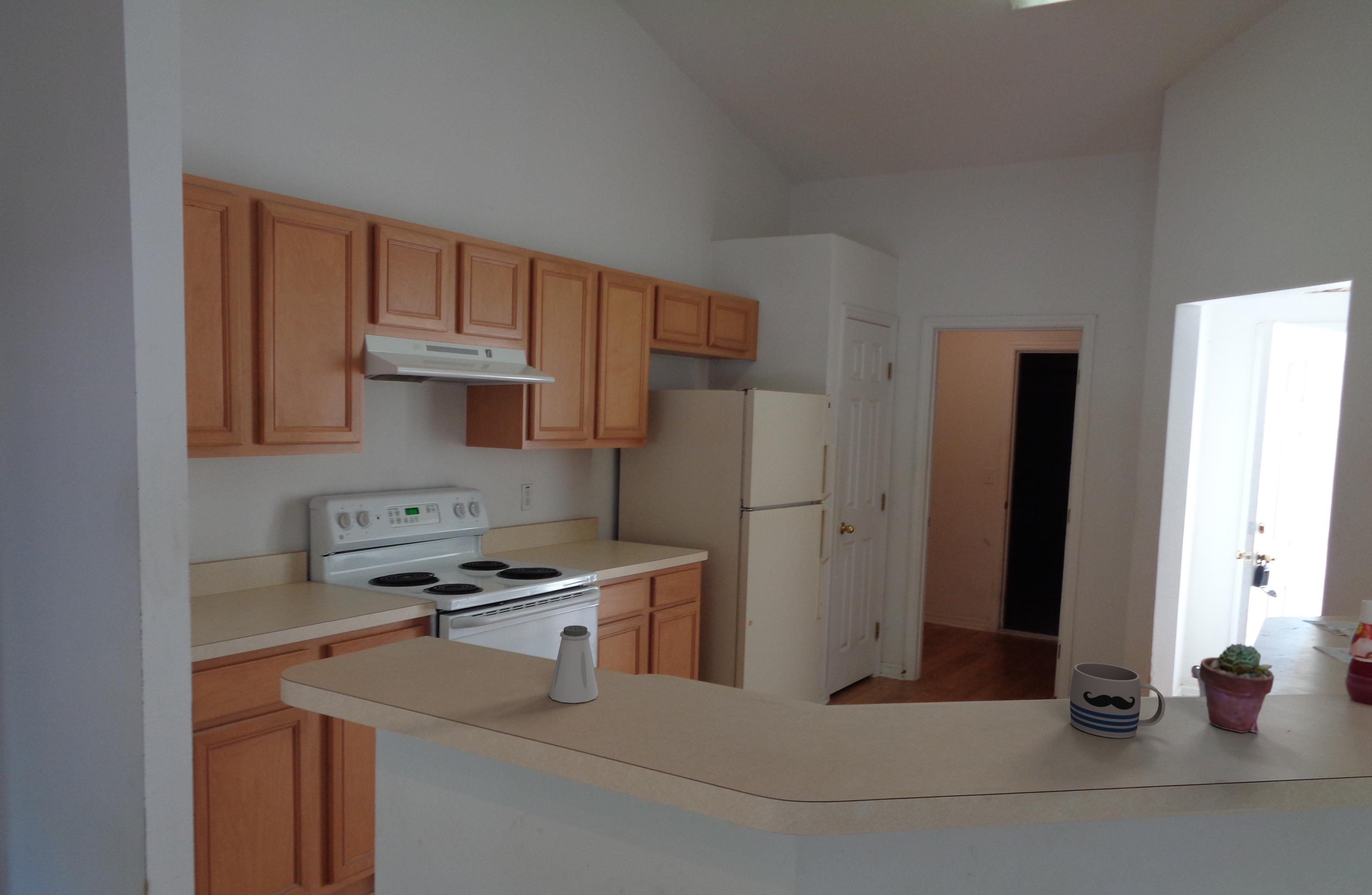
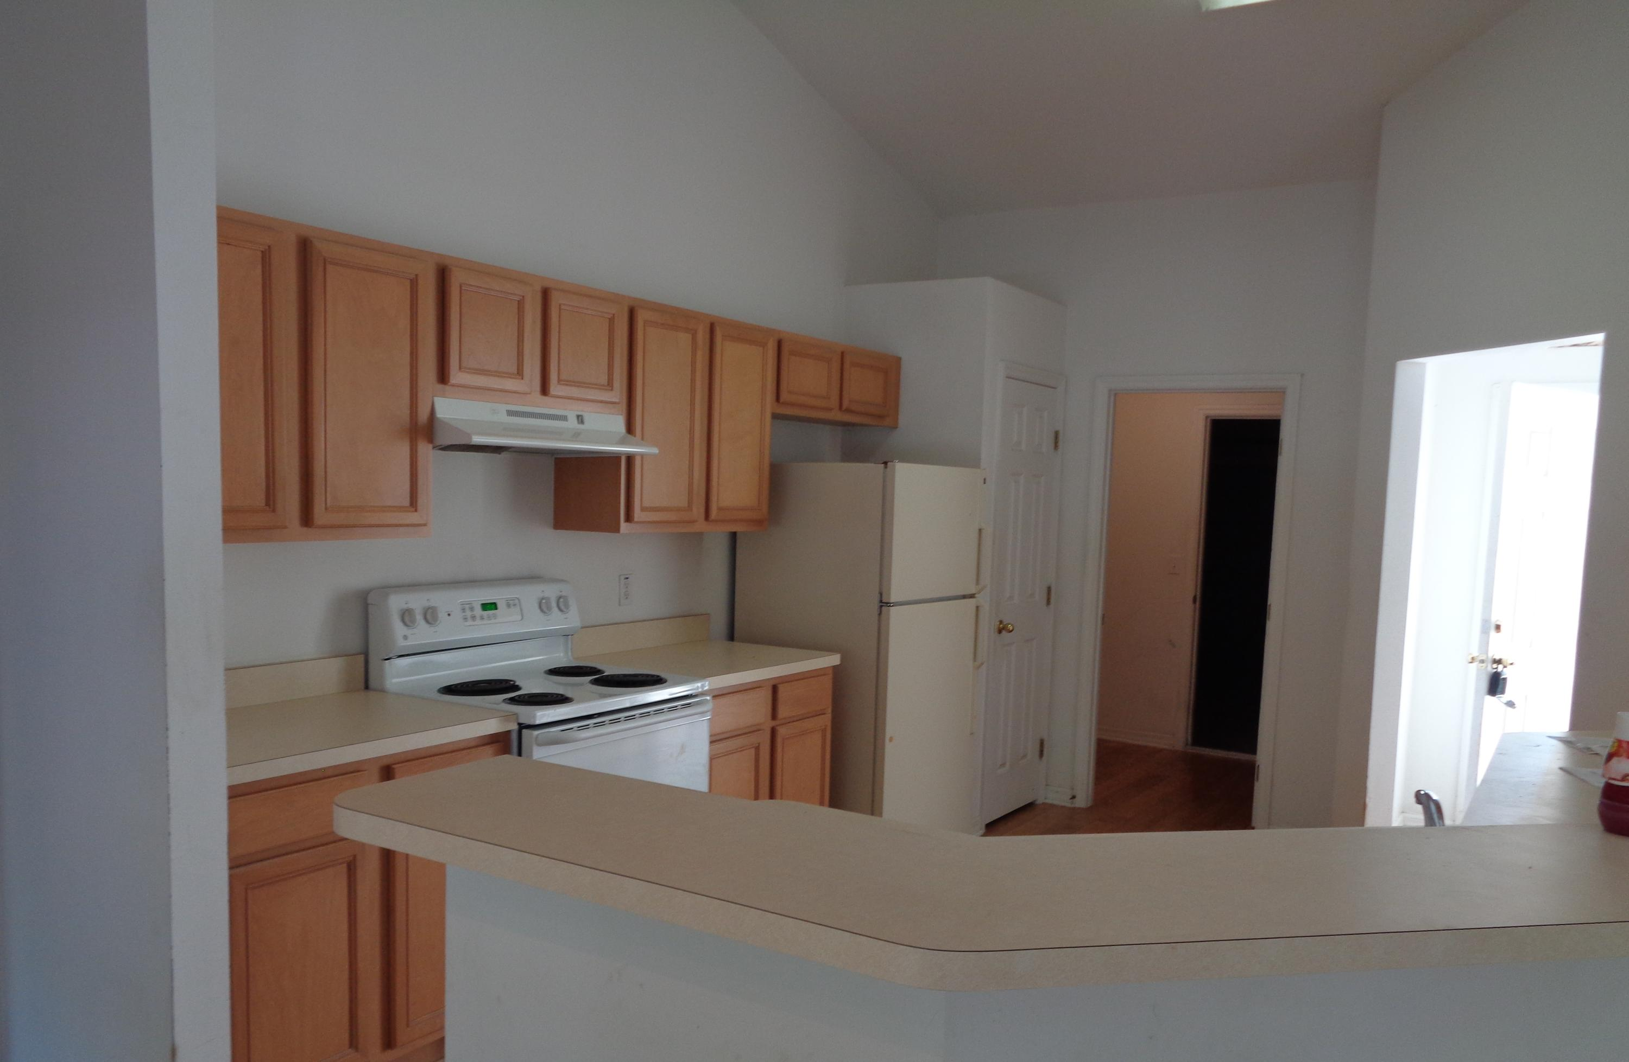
- potted succulent (1235, 684)
- mug (1116, 700)
- saltshaker (574, 661)
